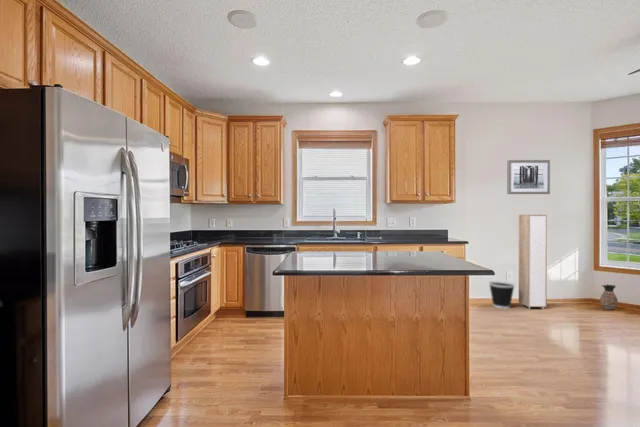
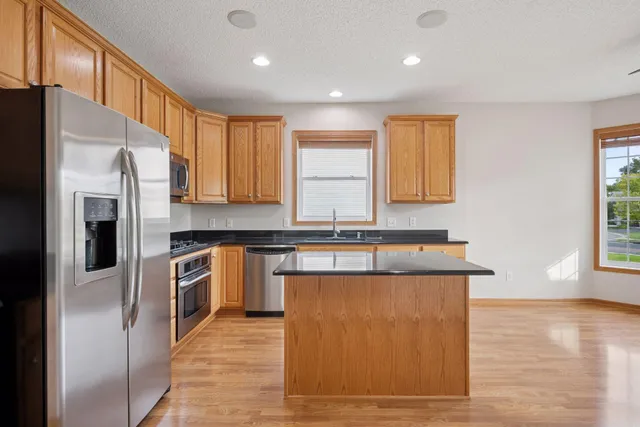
- cabinet (532, 260)
- ceramic jug (608, 296)
- wastebasket (501, 295)
- wall art (528, 177)
